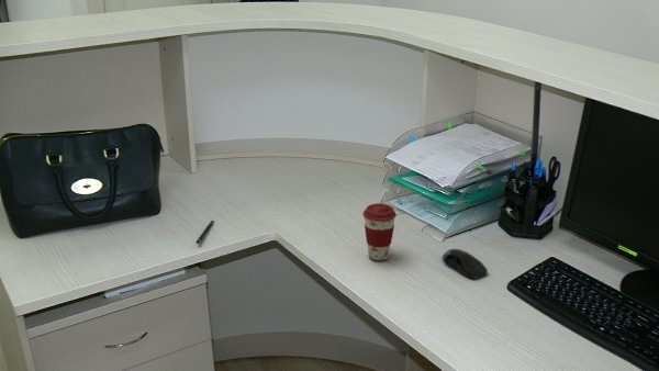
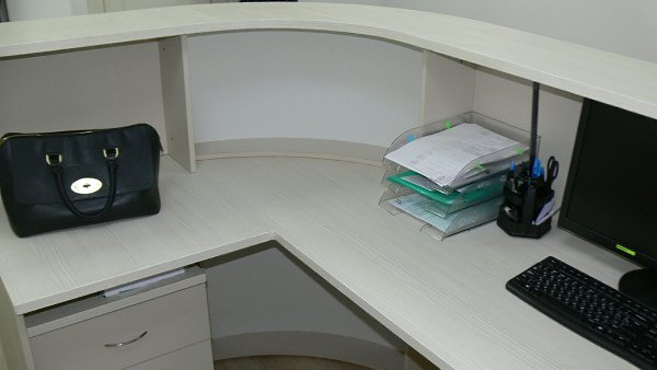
- coffee cup (379, 232)
- pen (205, 231)
- computer mouse (465, 261)
